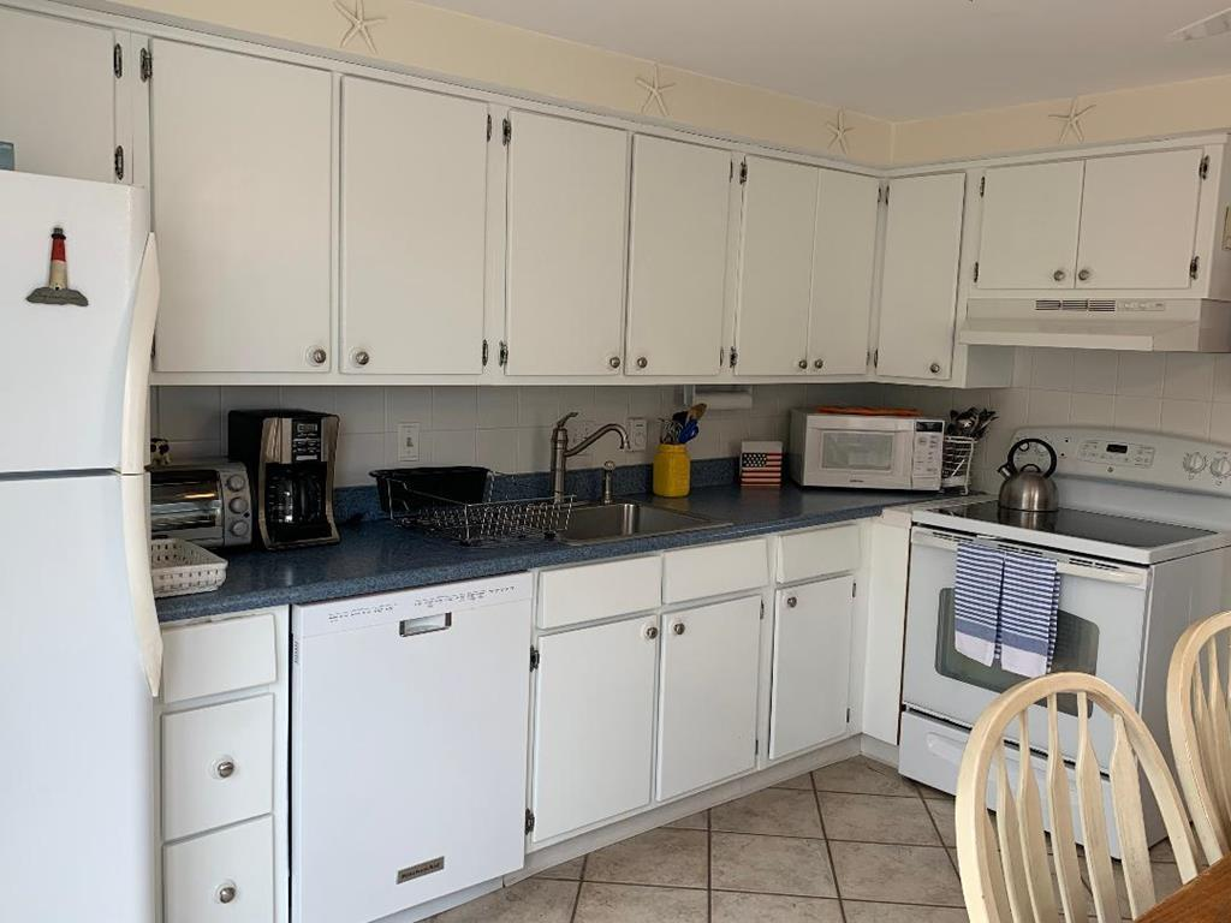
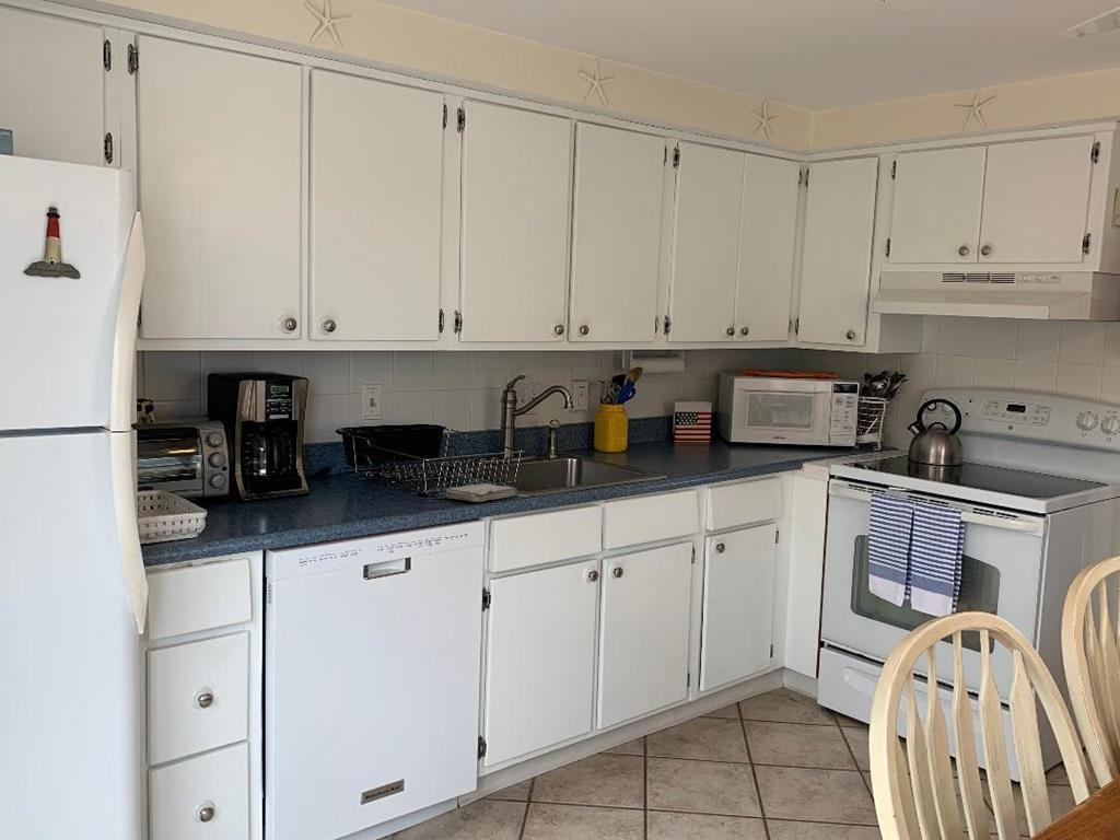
+ washcloth (480, 491)
